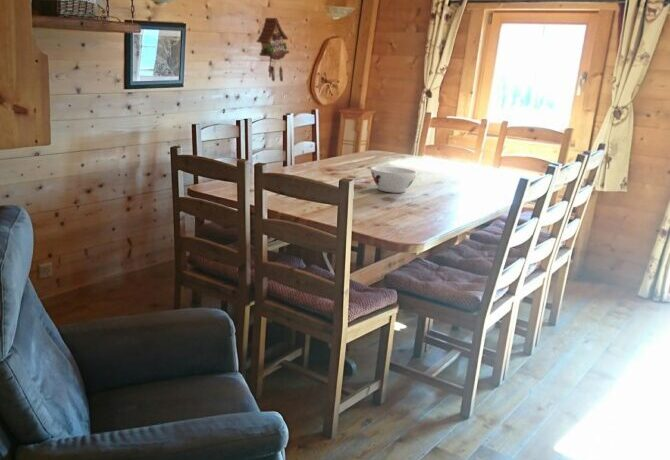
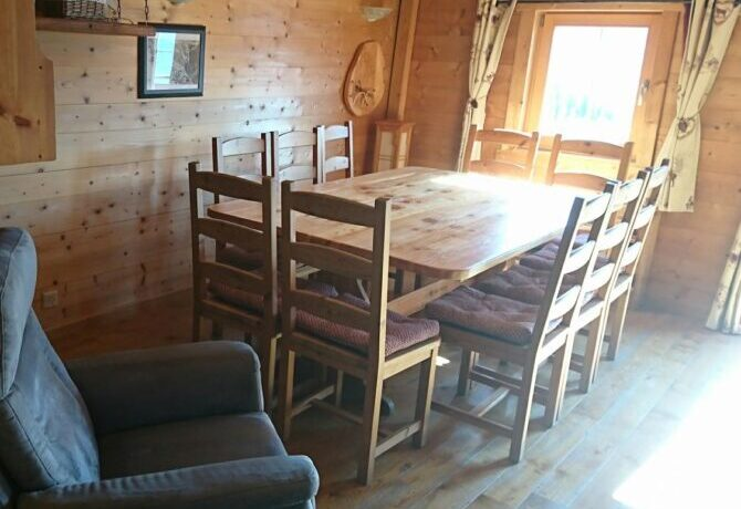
- cuckoo clock (273, 50)
- bowl (392, 179)
